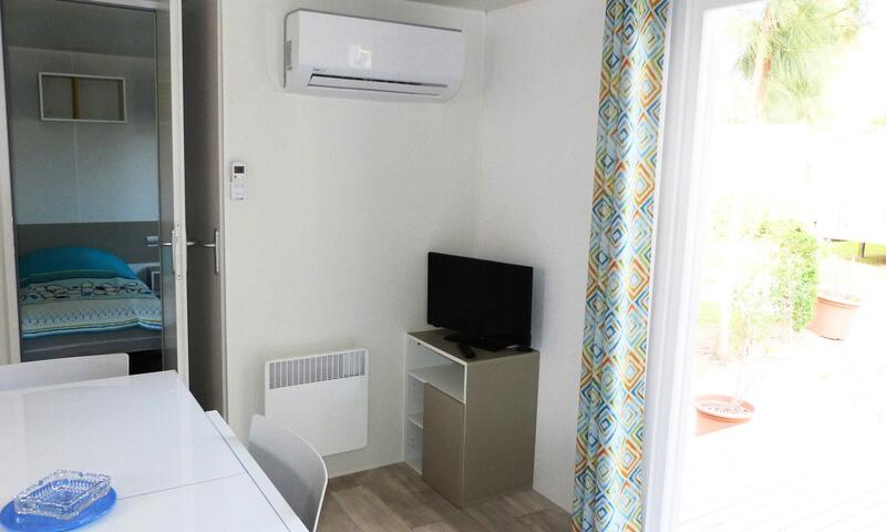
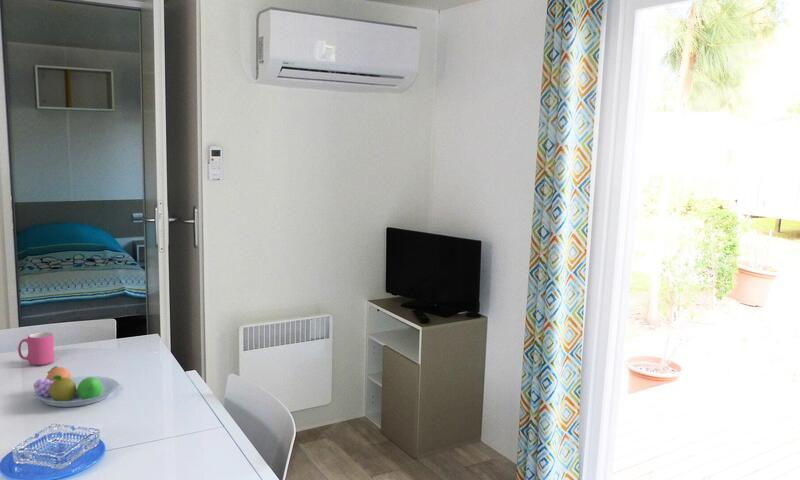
+ fruit bowl (77, 382)
+ mug (36, 349)
